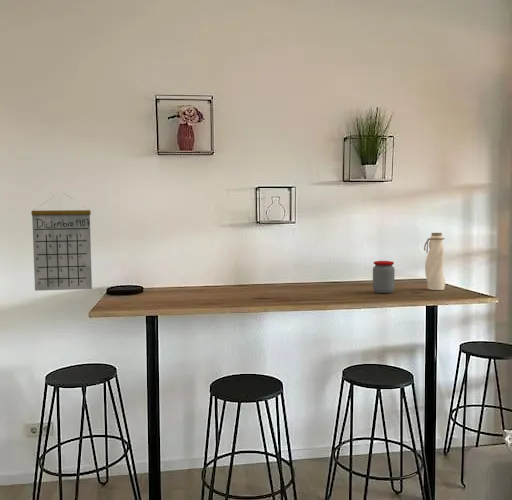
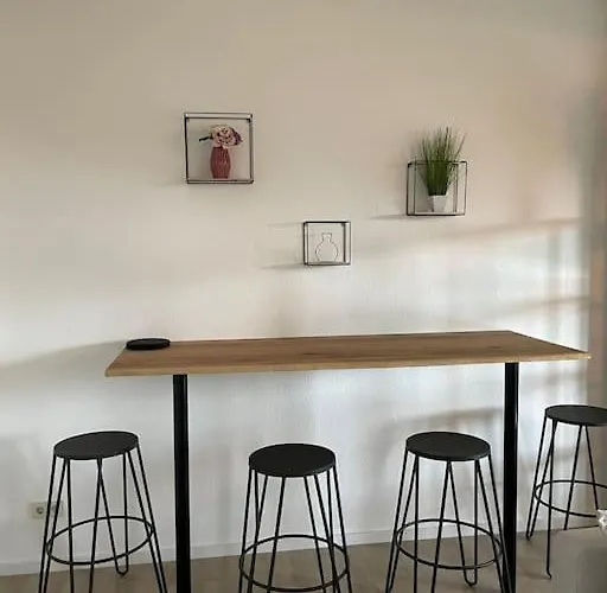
- water bottle (434, 261)
- calendar (62, 240)
- jar (383, 276)
